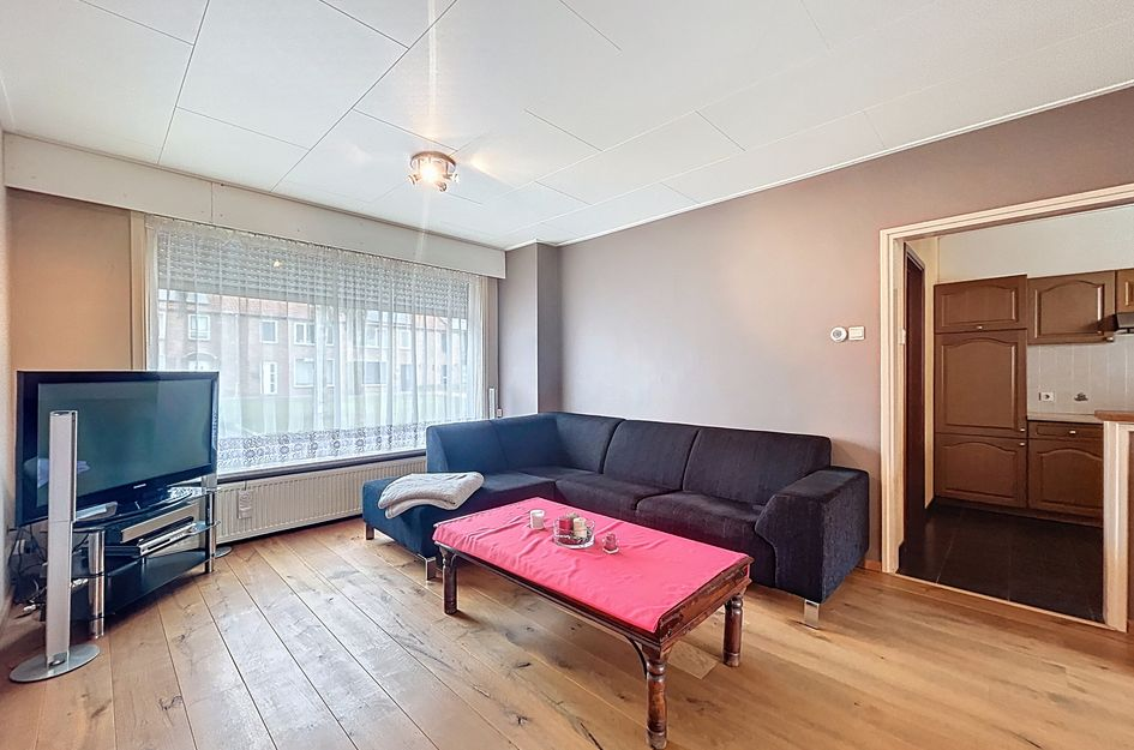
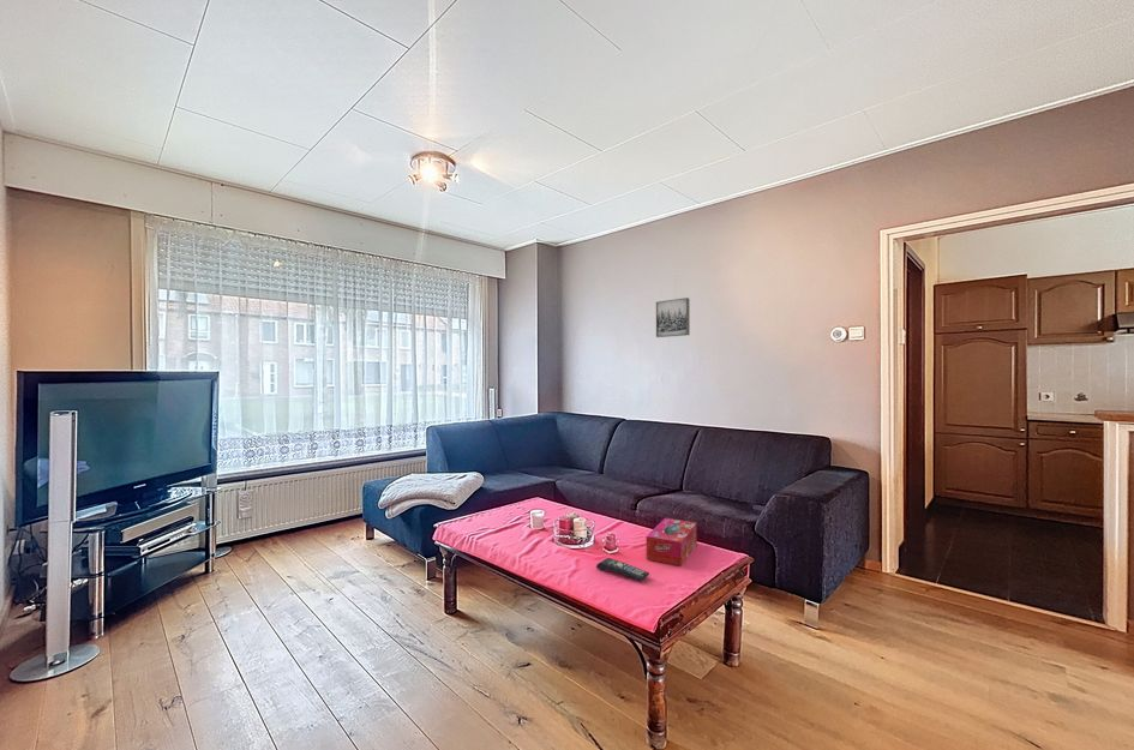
+ tissue box (672, 540)
+ wall art (672, 318)
+ remote control (622, 569)
